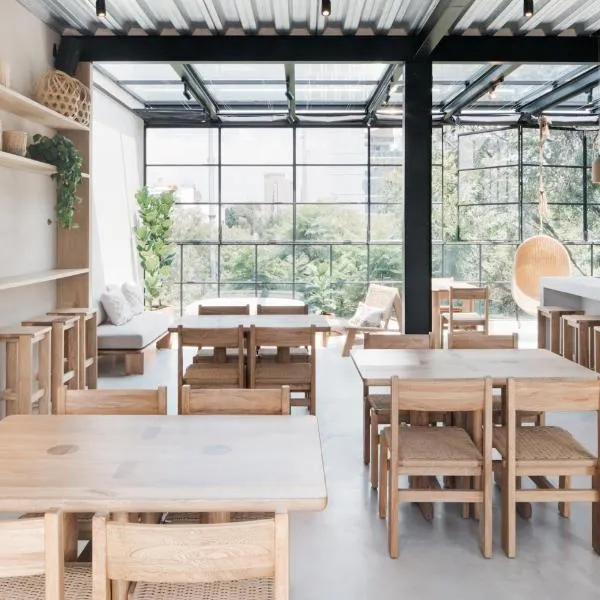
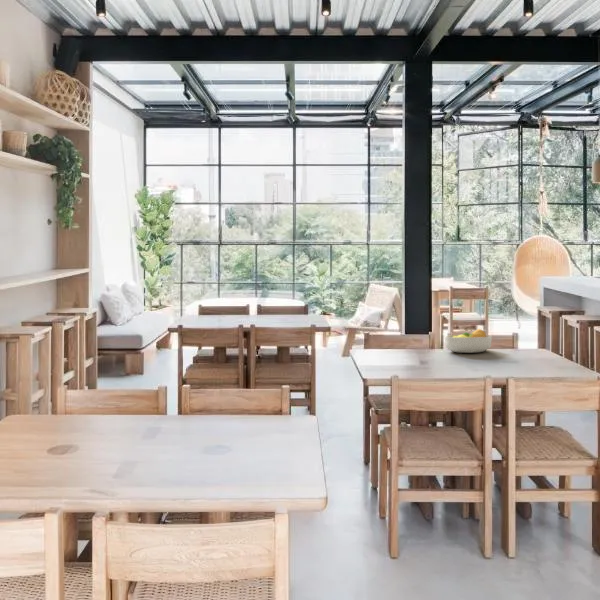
+ fruit bowl (468, 340)
